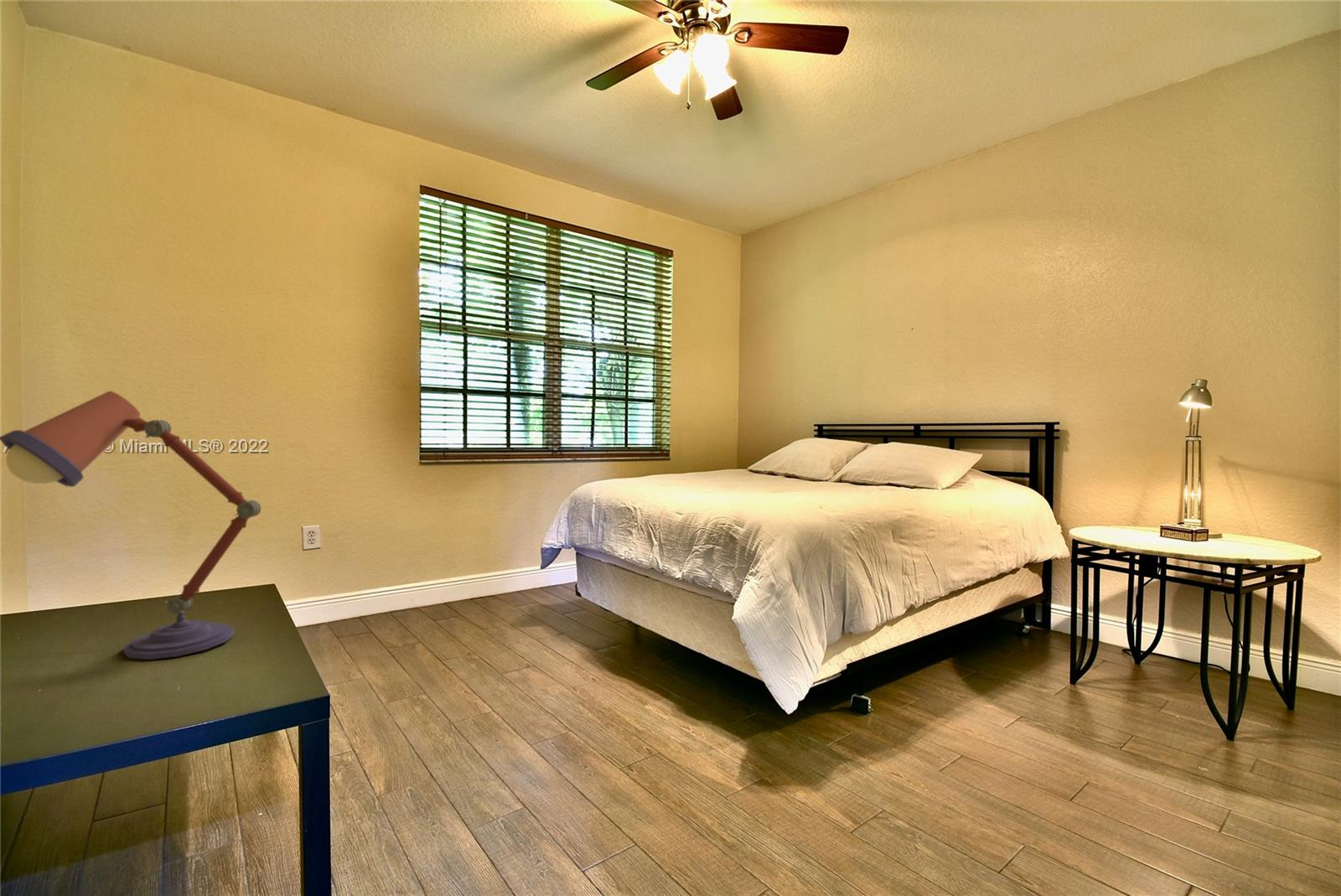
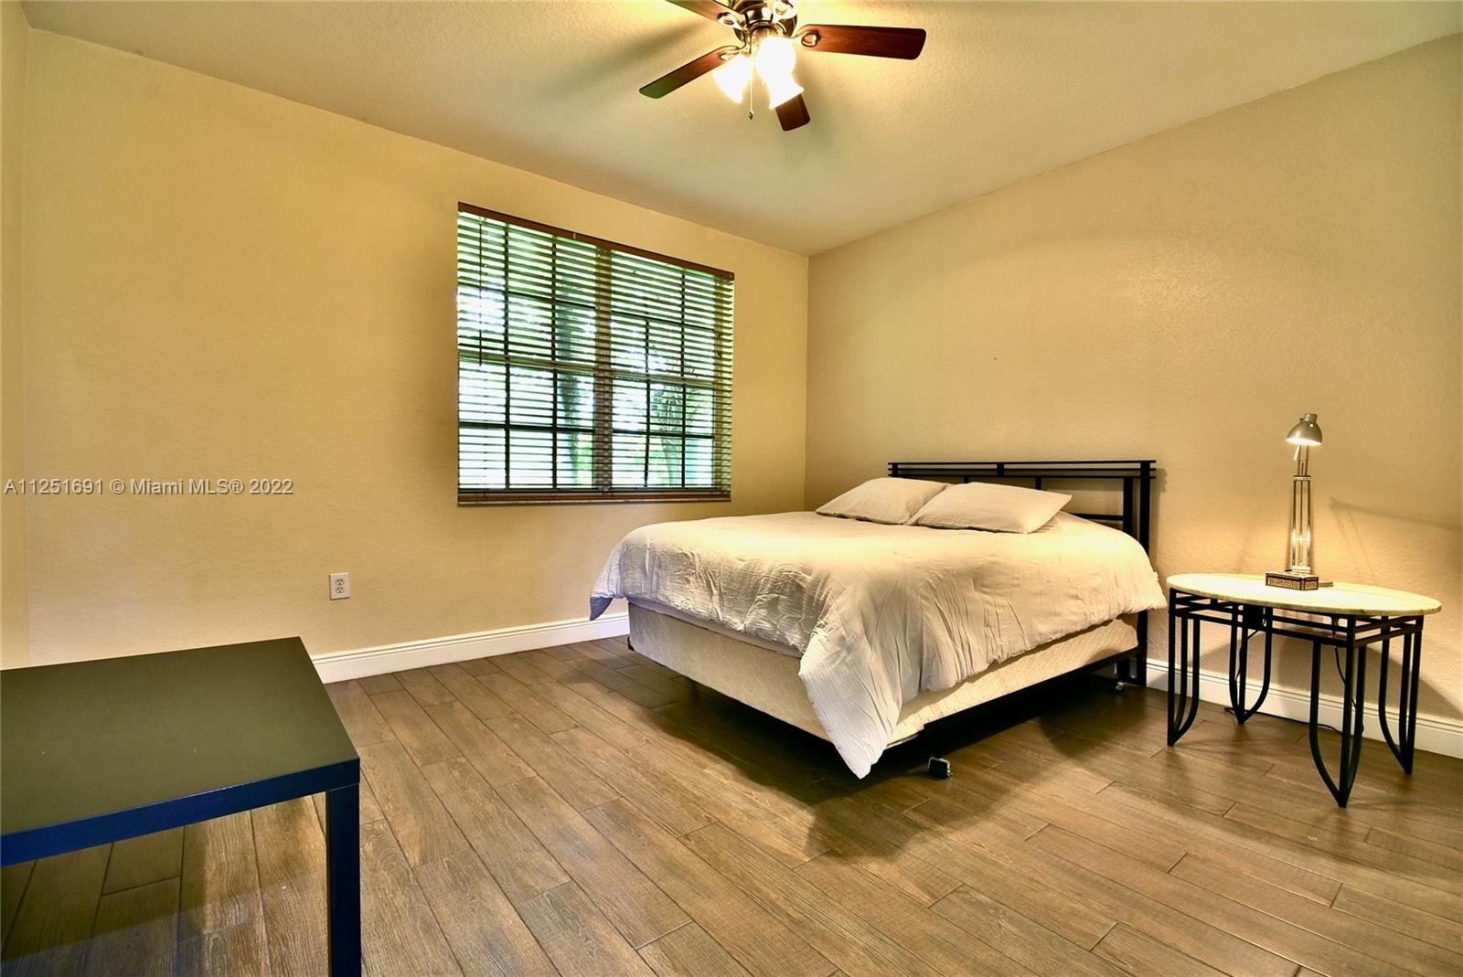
- desk lamp (189, 465)
